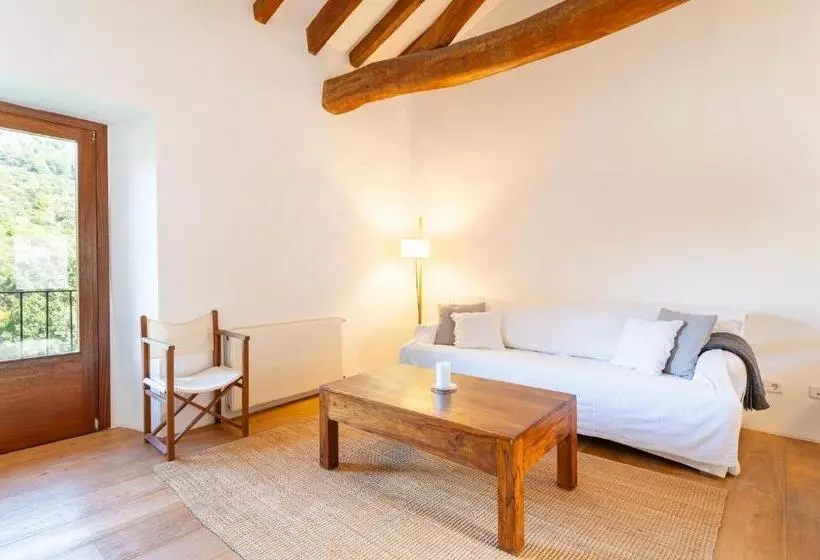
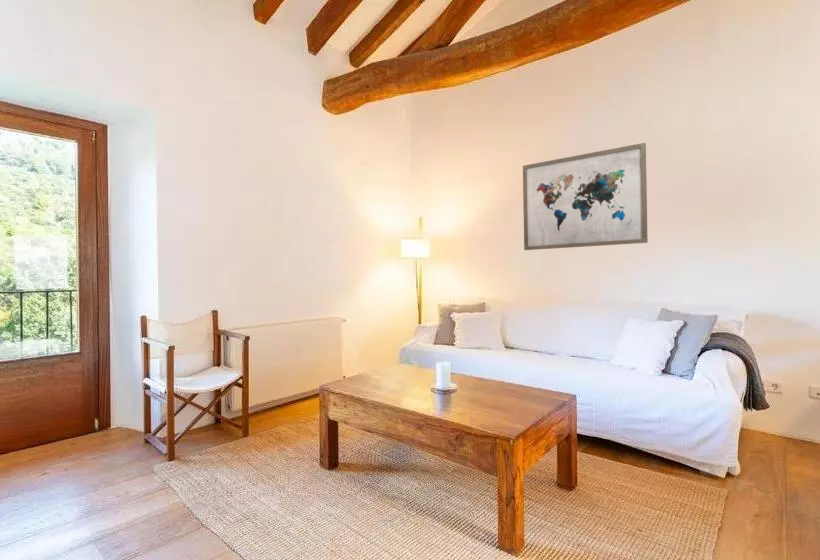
+ wall art (579, 201)
